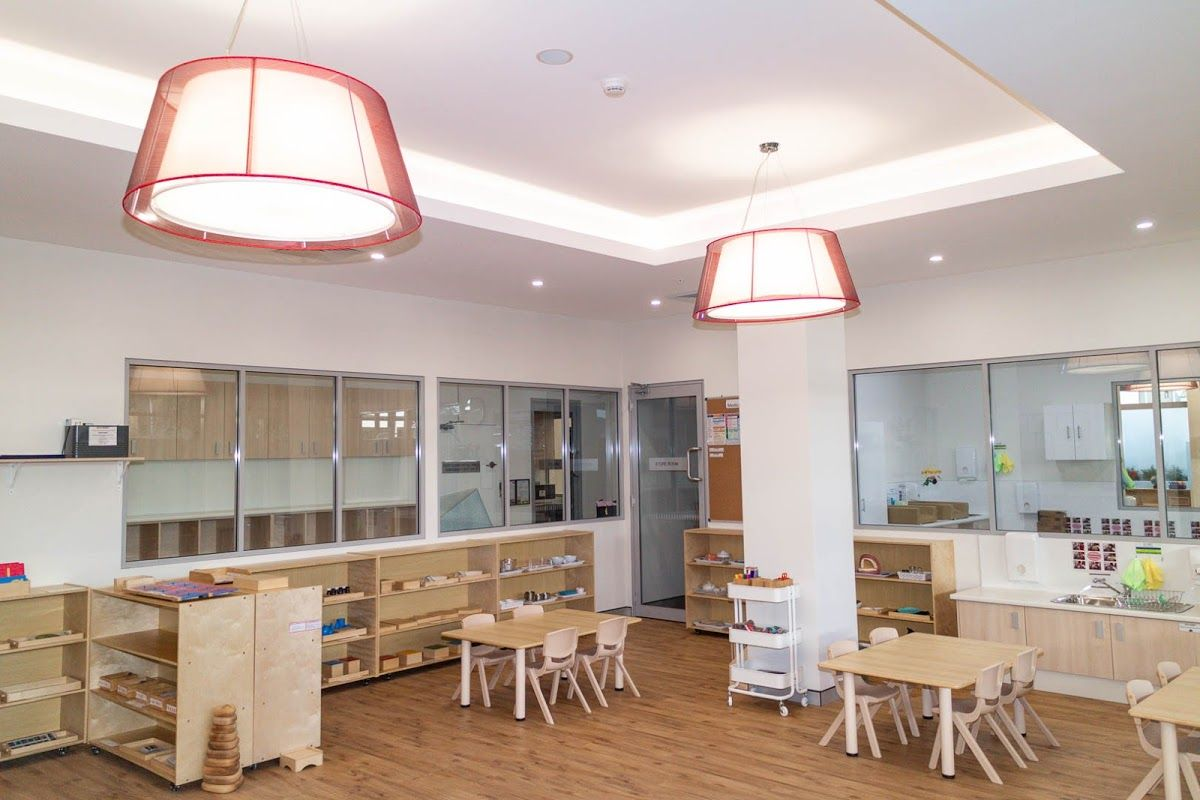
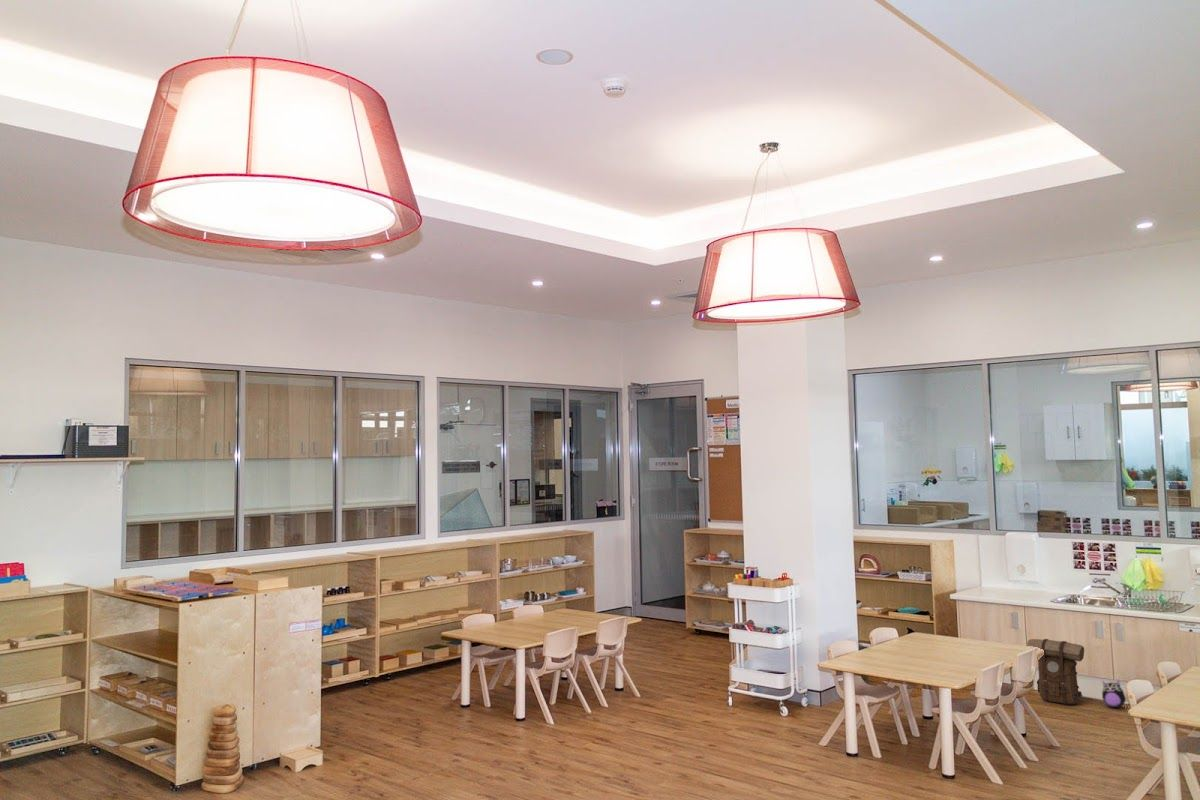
+ plush toy (1114, 693)
+ backpack (1059, 669)
